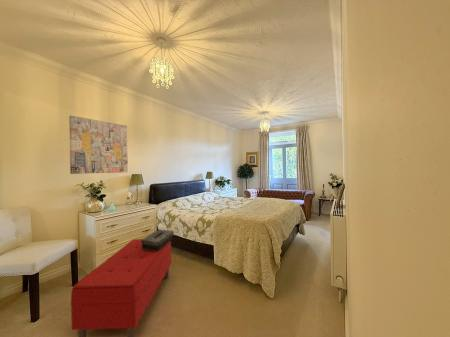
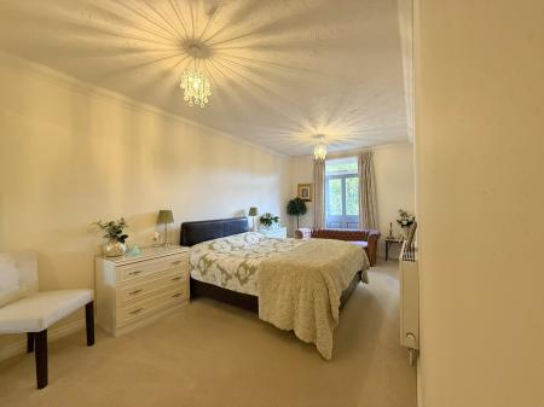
- bench (134, 279)
- wall art (101, 147)
- decorative box (158, 240)
